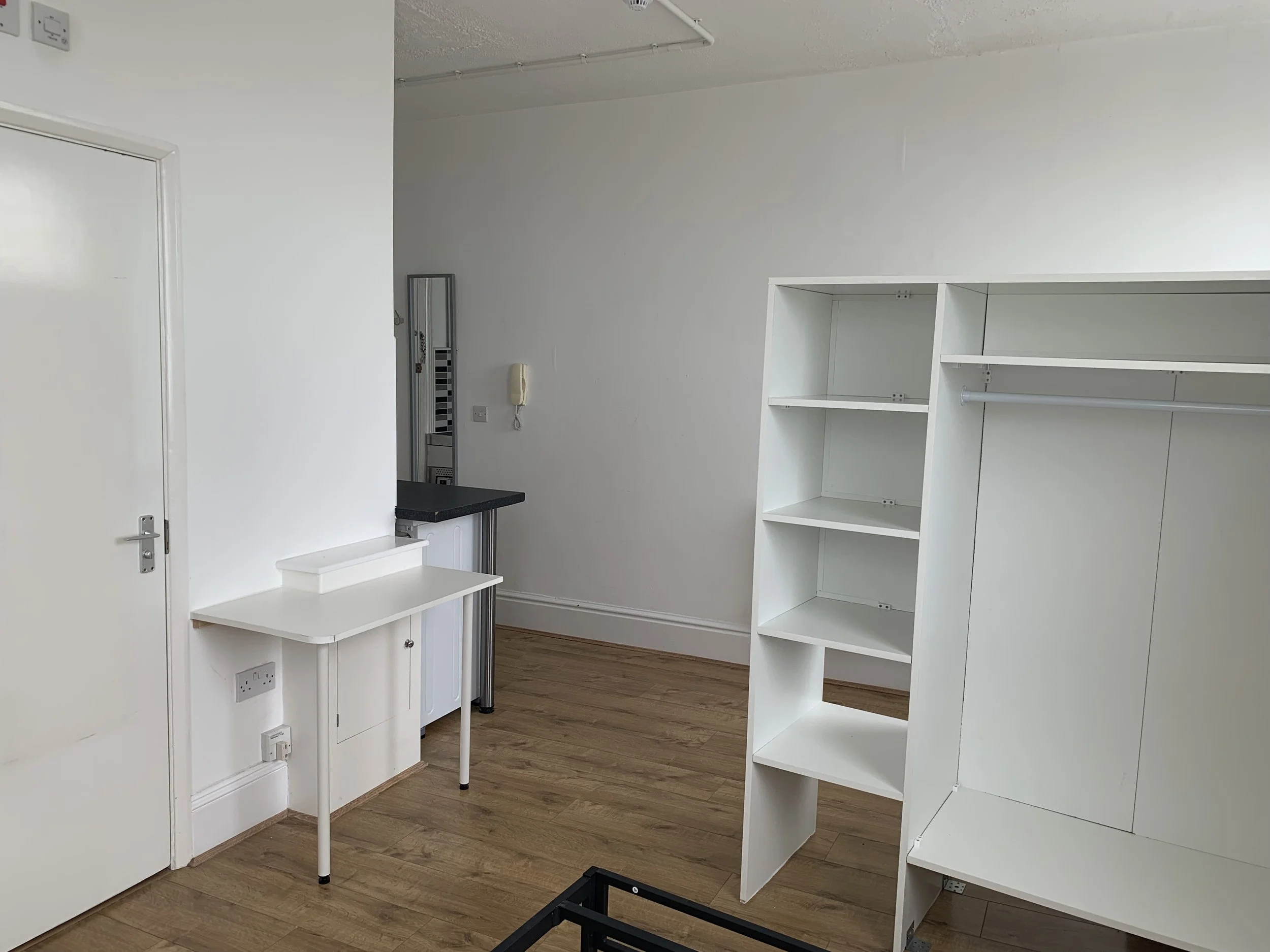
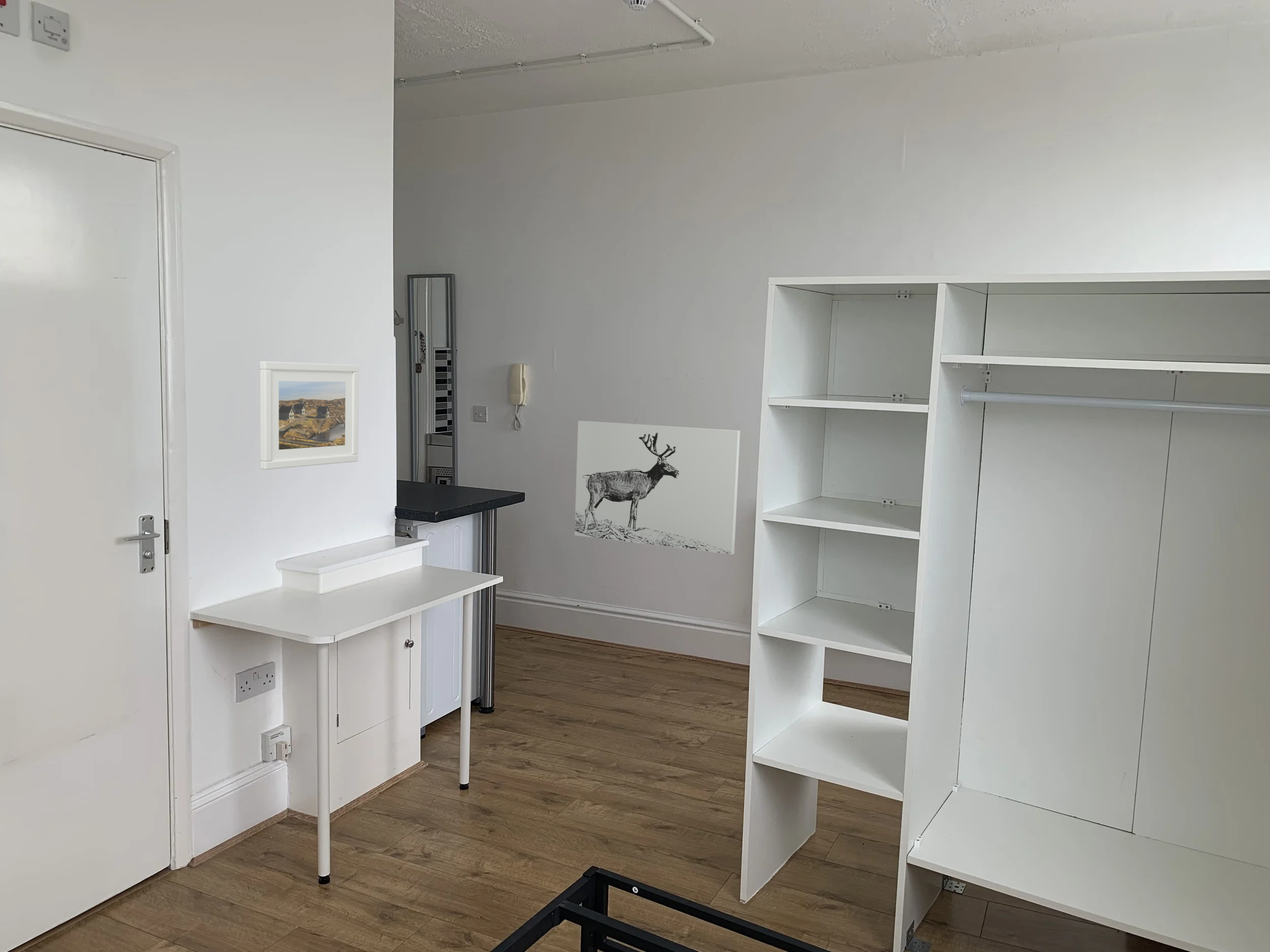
+ wall art (653, 485)
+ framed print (312, 414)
